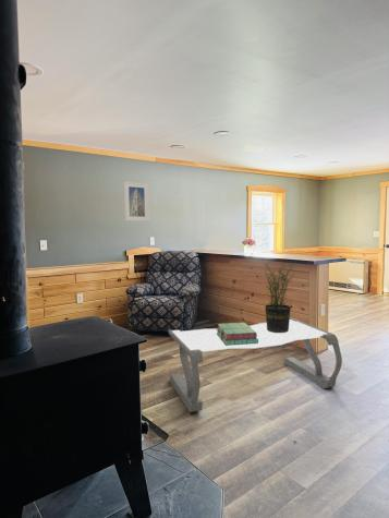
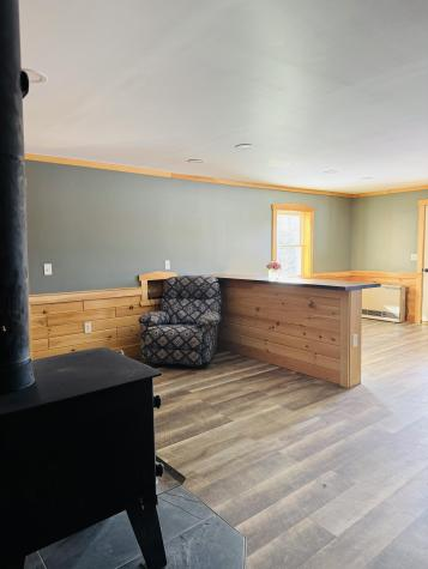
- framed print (136, 202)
- potted plant (279, 294)
- coffee table (251, 347)
- stack of books (235, 333)
